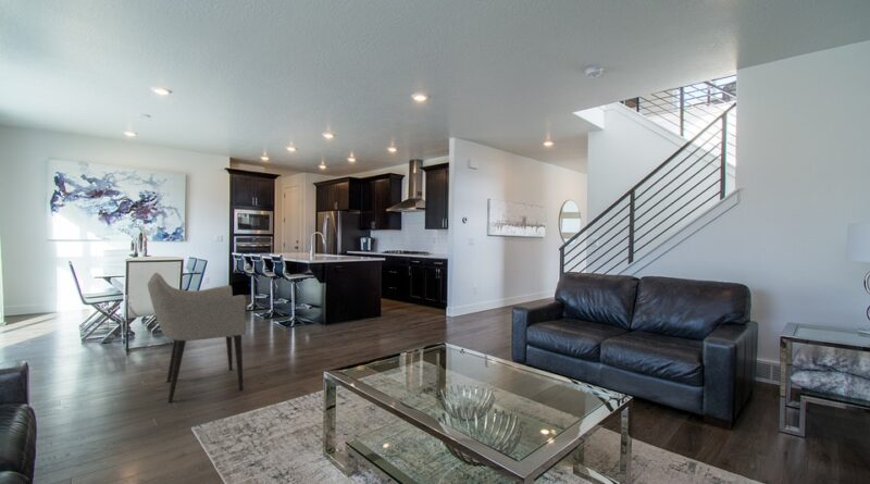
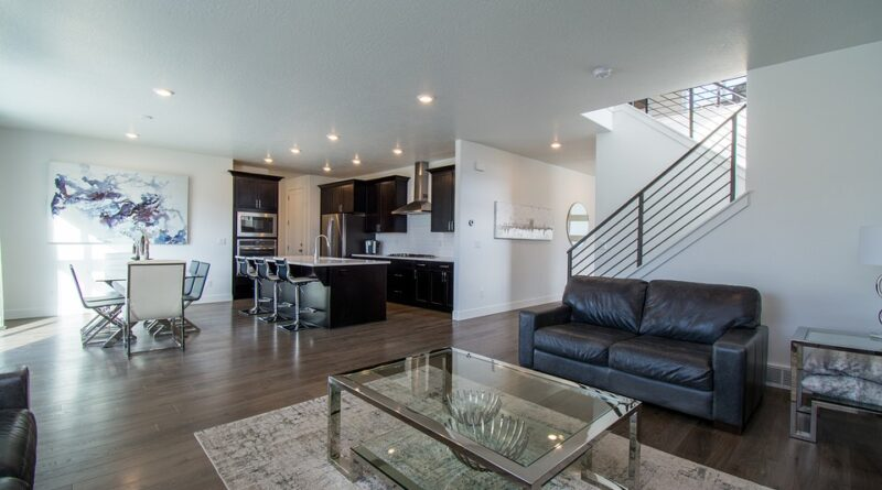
- armchair (196, 330)
